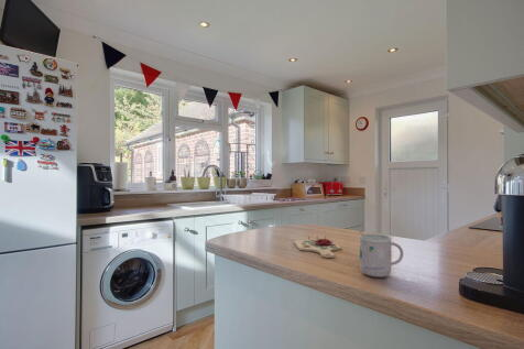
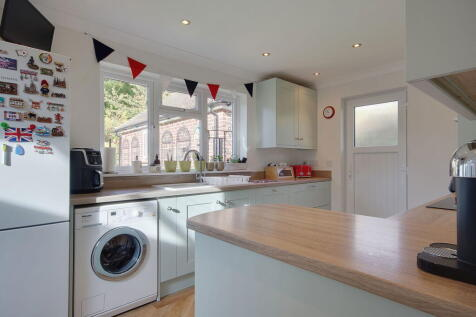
- mug (380, 250)
- cutting board (319, 244)
